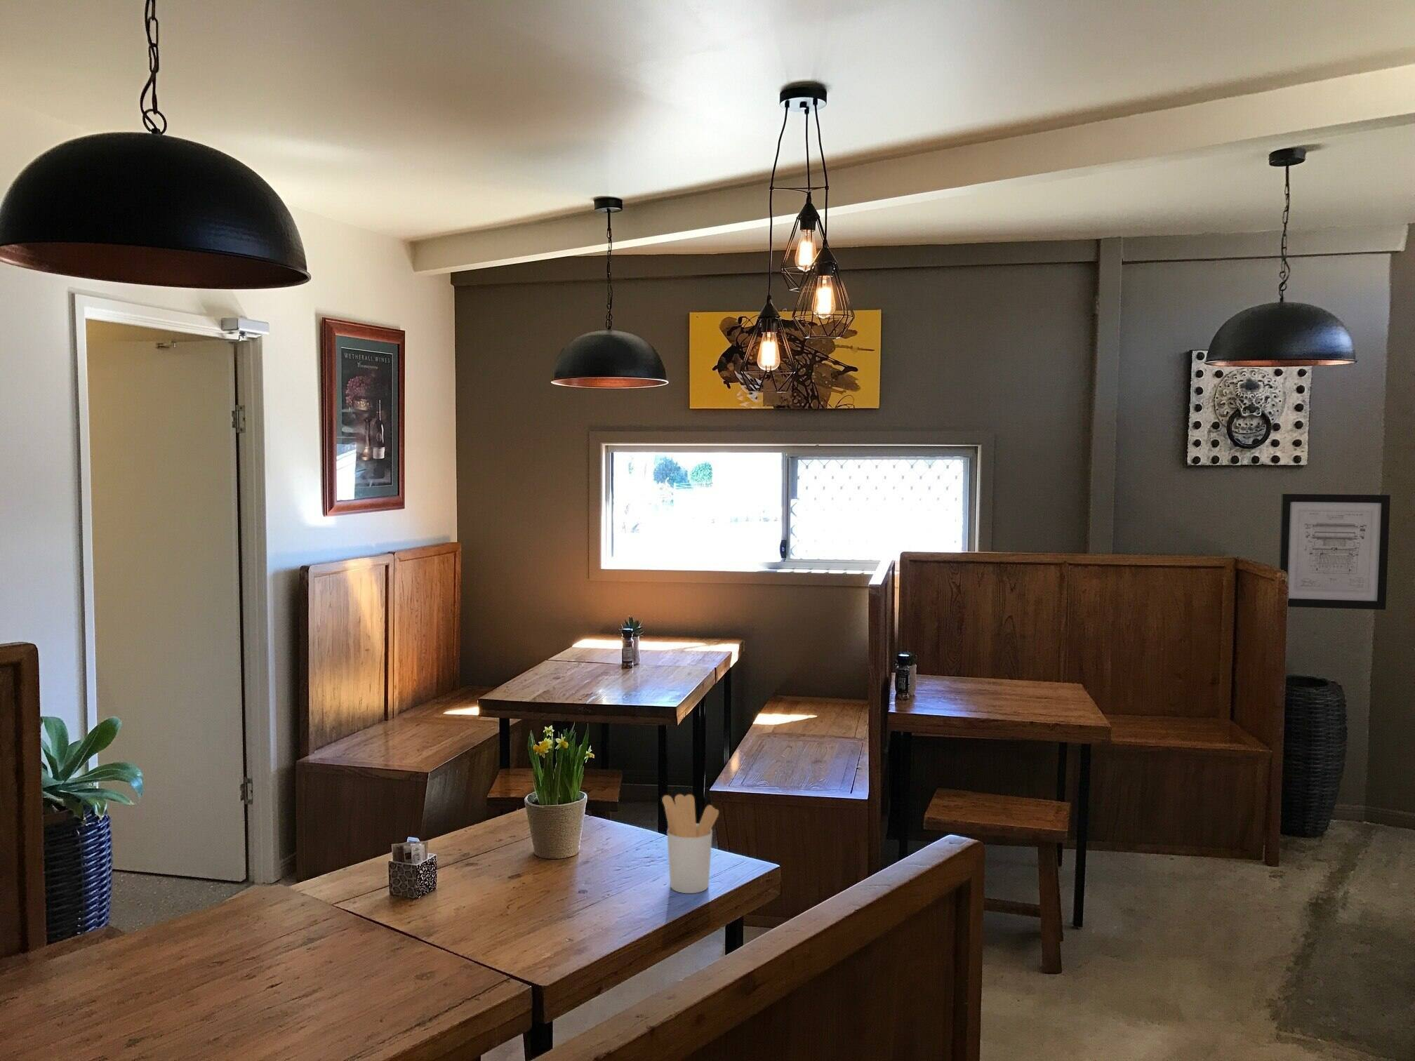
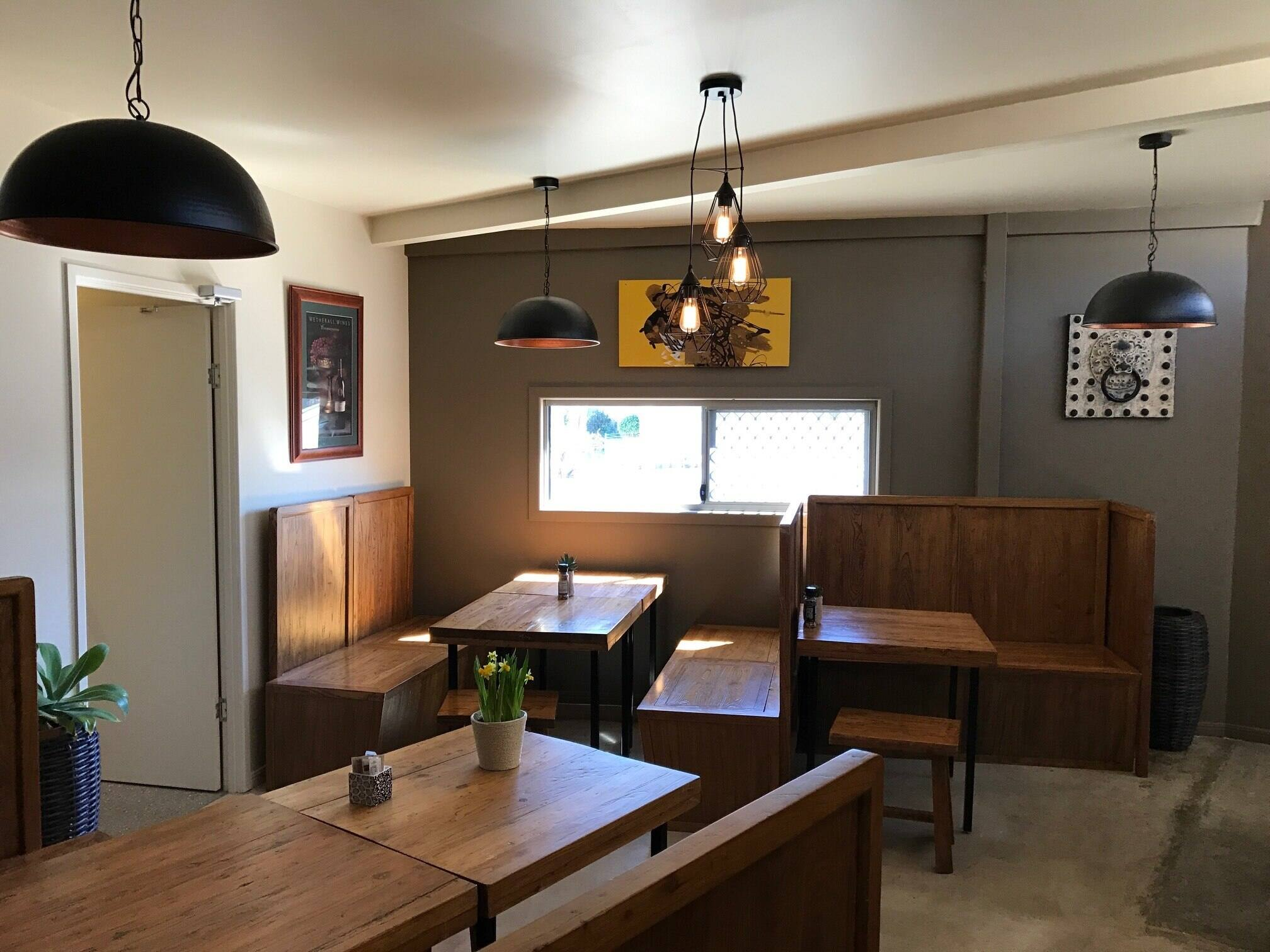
- utensil holder (685, 840)
- wall art (1333, 551)
